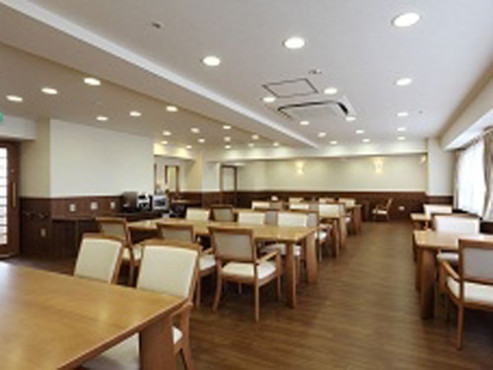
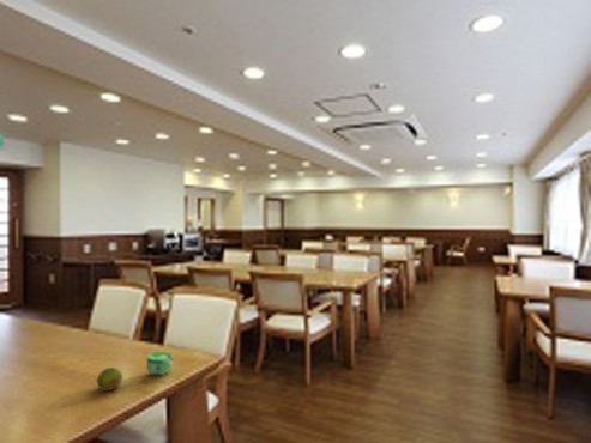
+ cup (162, 364)
+ fruit (109, 377)
